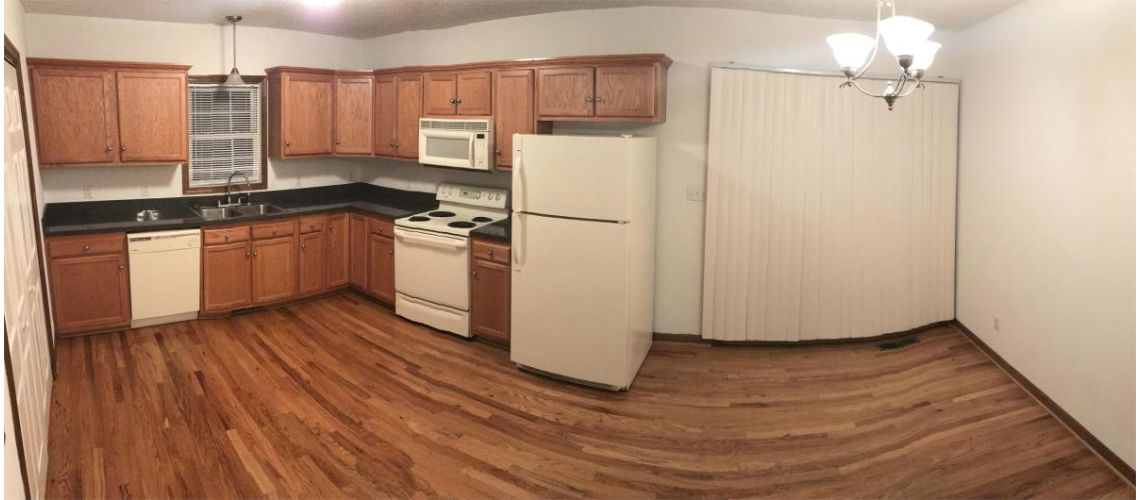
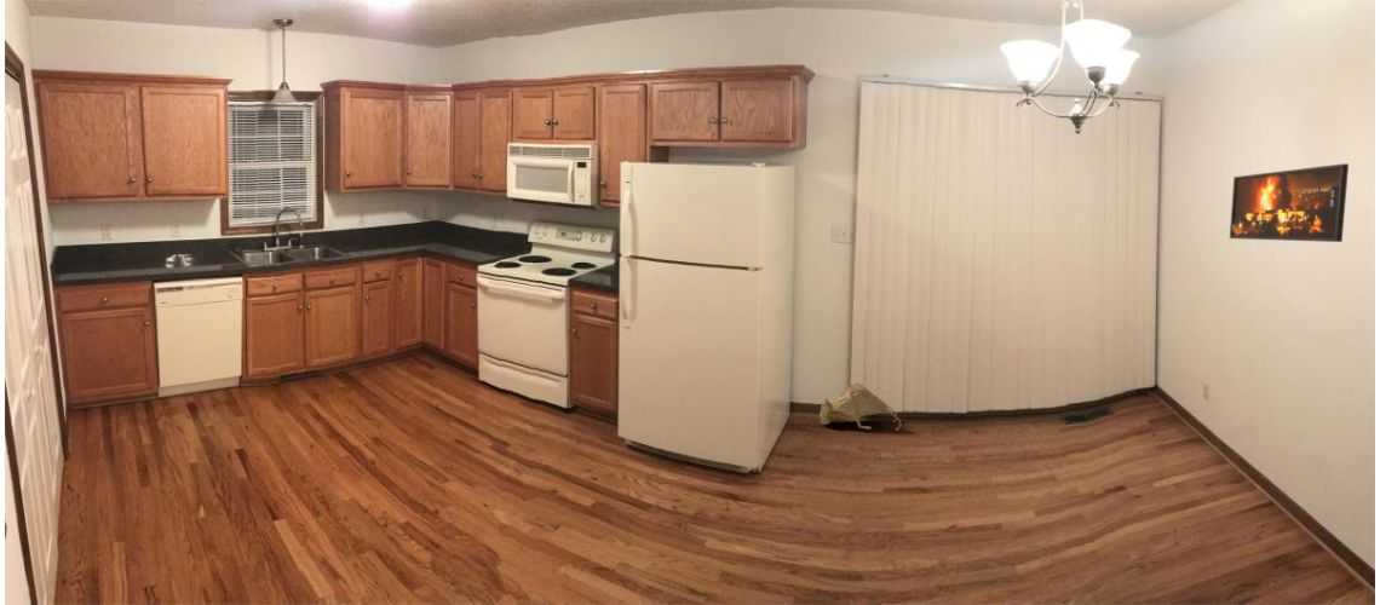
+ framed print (1281, 206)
+ bag (859, 405)
